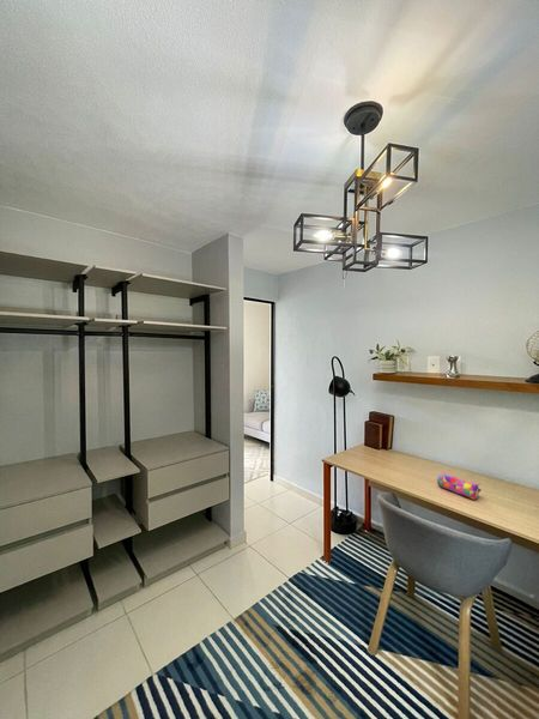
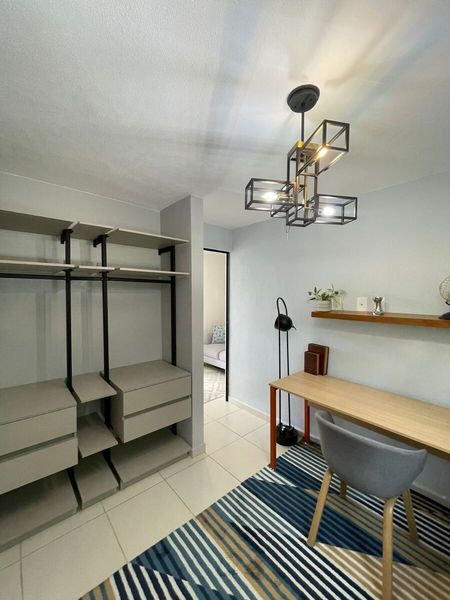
- pencil case (458, 484)
